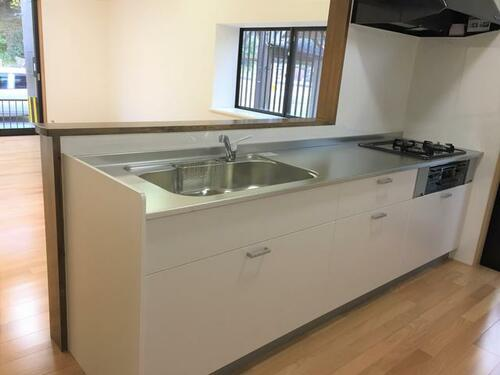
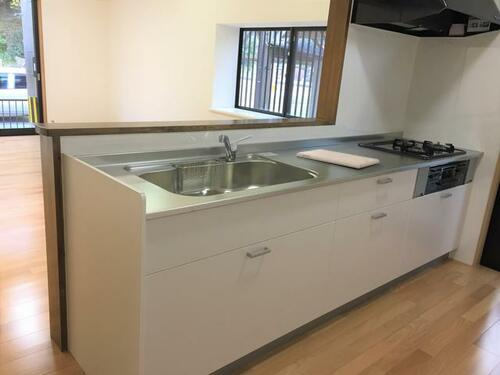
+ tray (337, 157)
